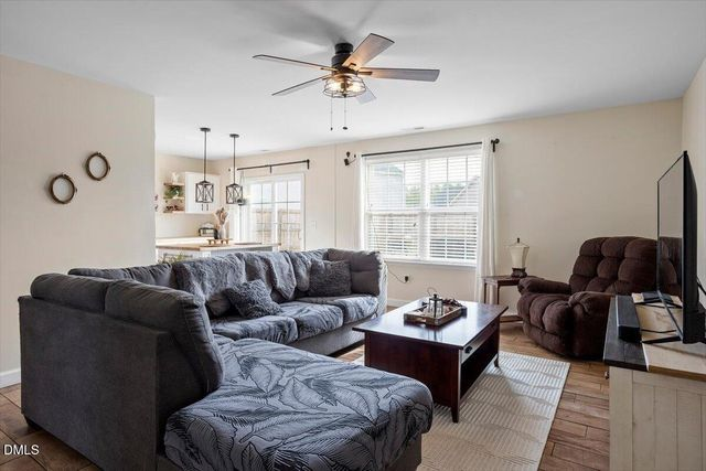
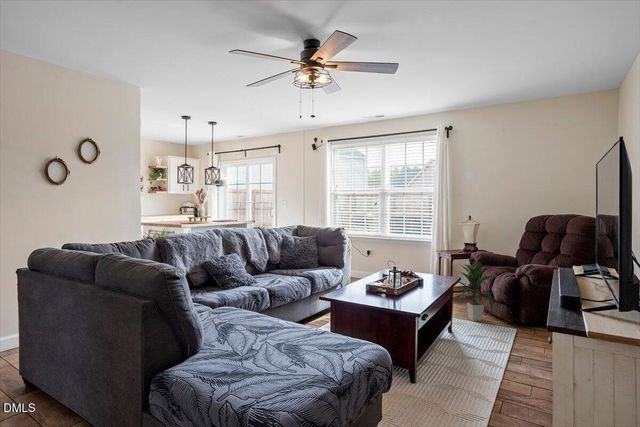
+ indoor plant (472, 289)
